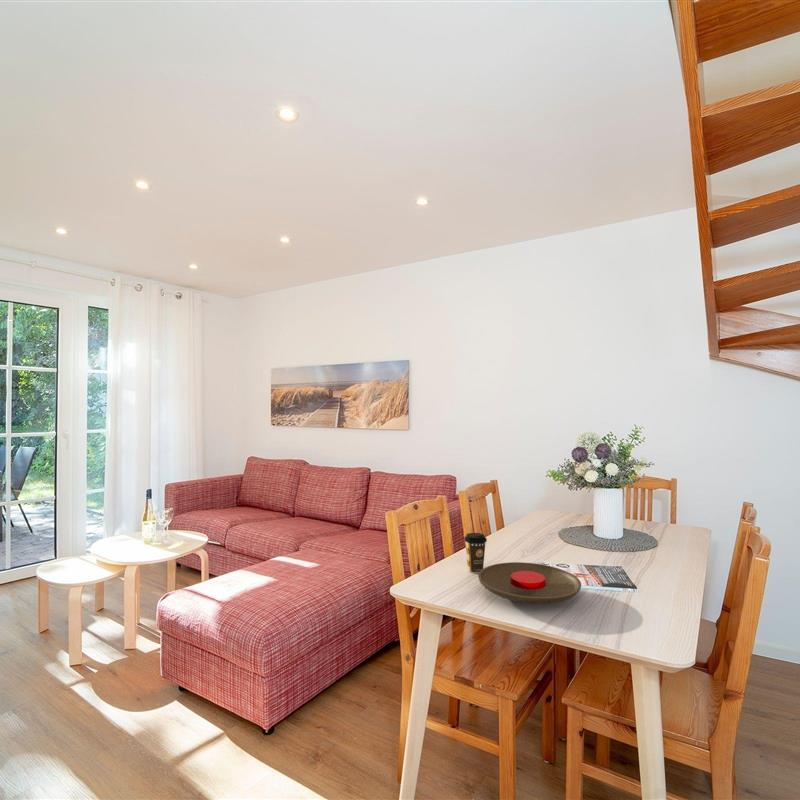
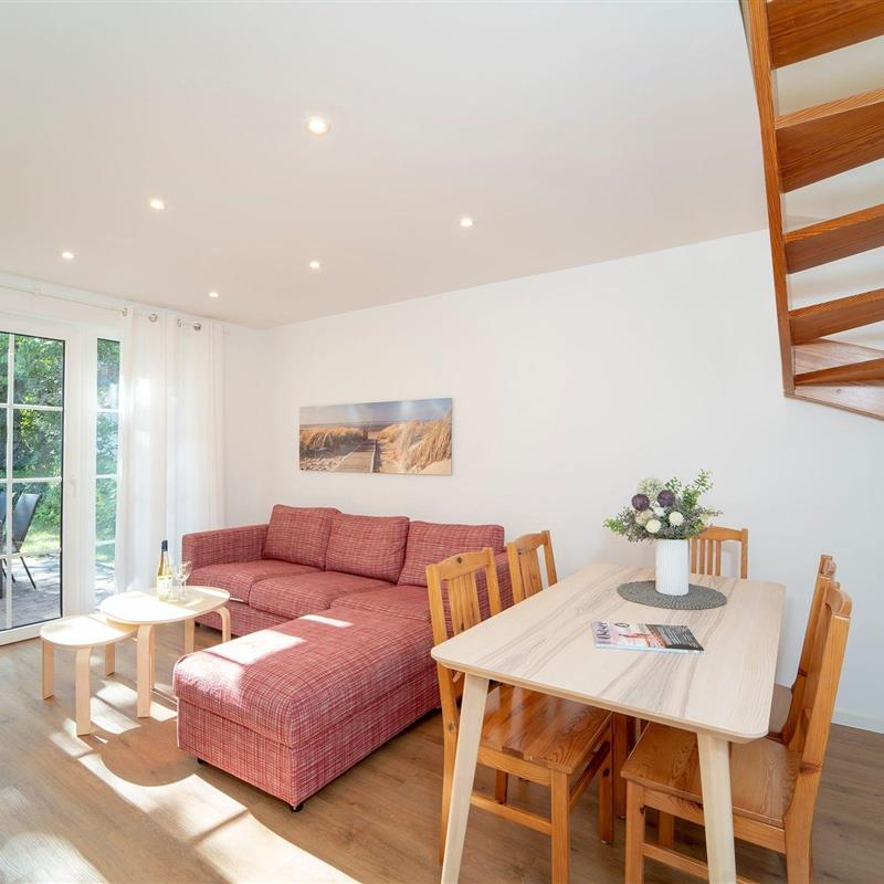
- coffee cup (475, 552)
- plate (528, 584)
